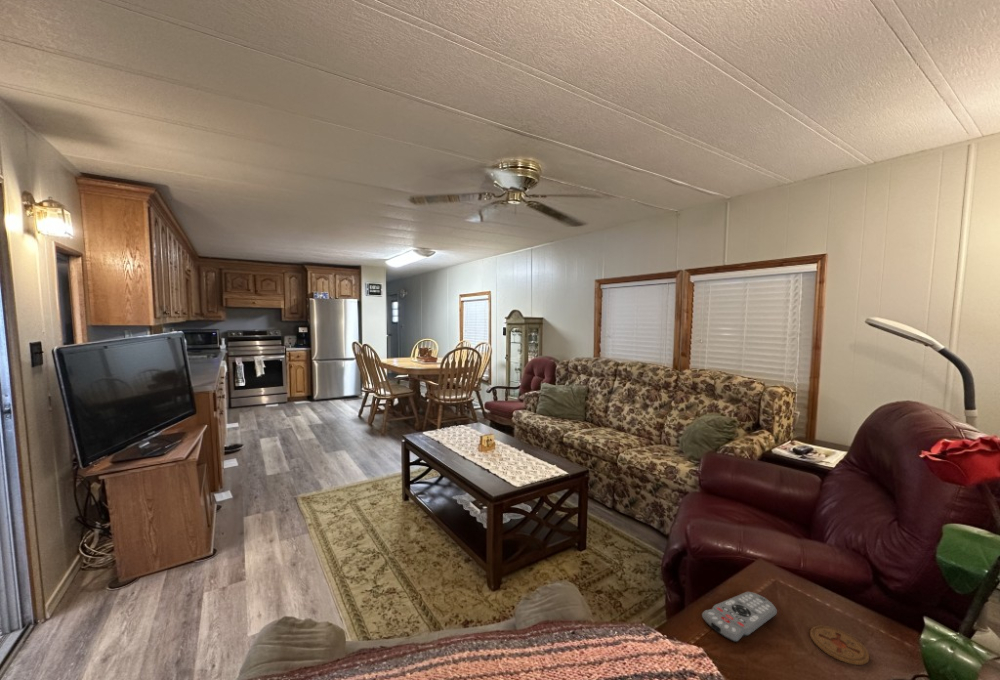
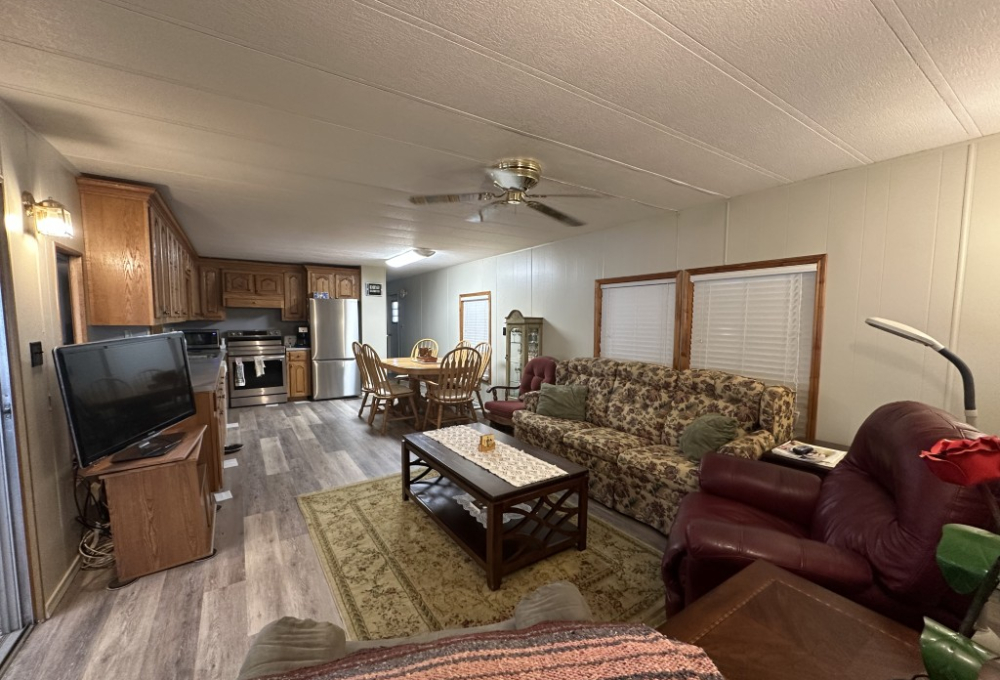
- remote control (741, 614)
- coaster (838, 644)
